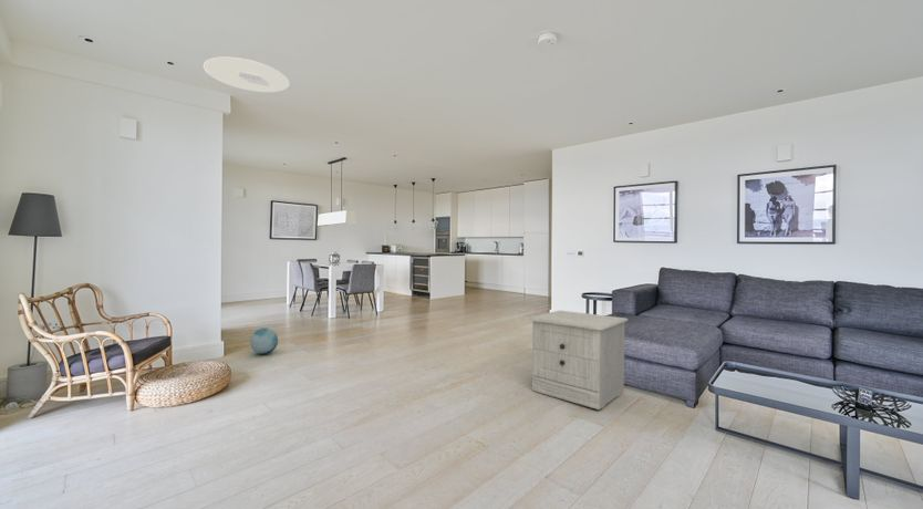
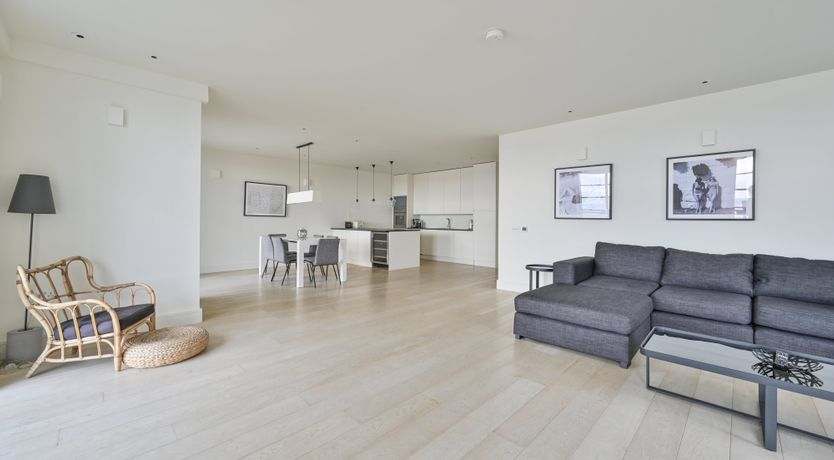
- ceiling light (248, 72)
- nightstand (577, 354)
- ball (263, 341)
